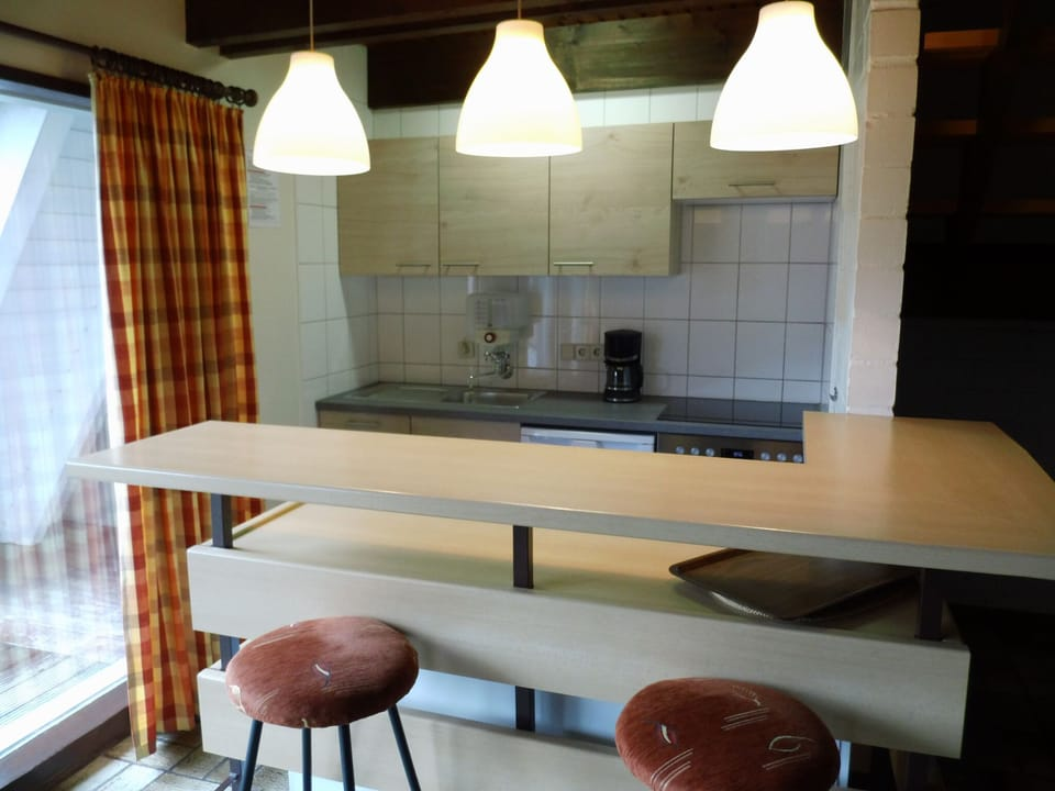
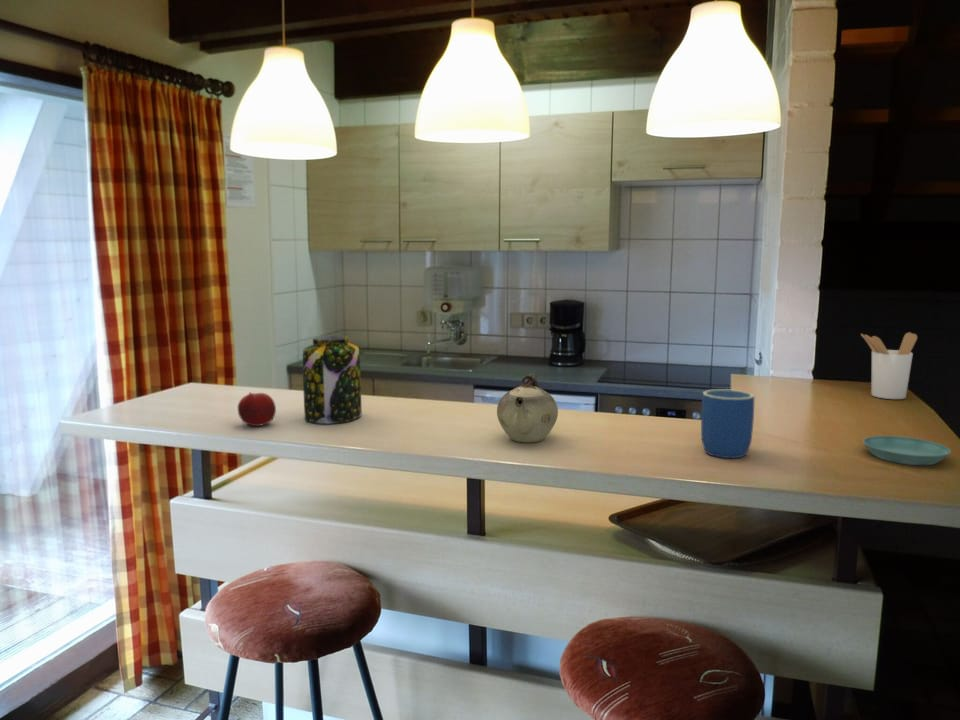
+ jar (332, 377)
+ teapot (526, 407)
+ fruit (256, 408)
+ saucer (905, 451)
+ mug (725, 422)
+ utensil holder (884, 364)
